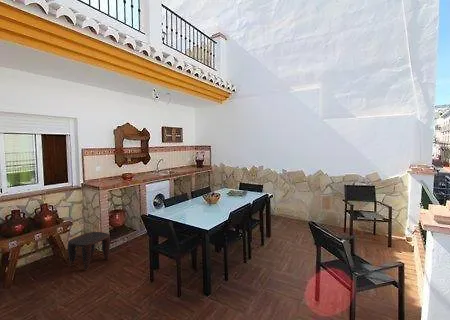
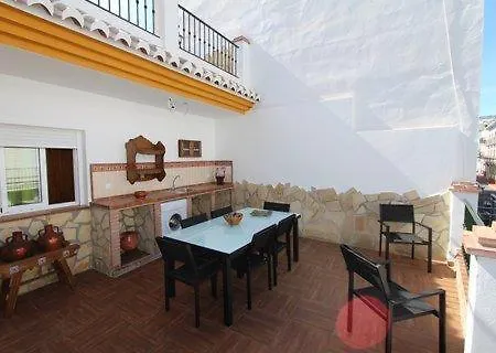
- stool (90, 249)
